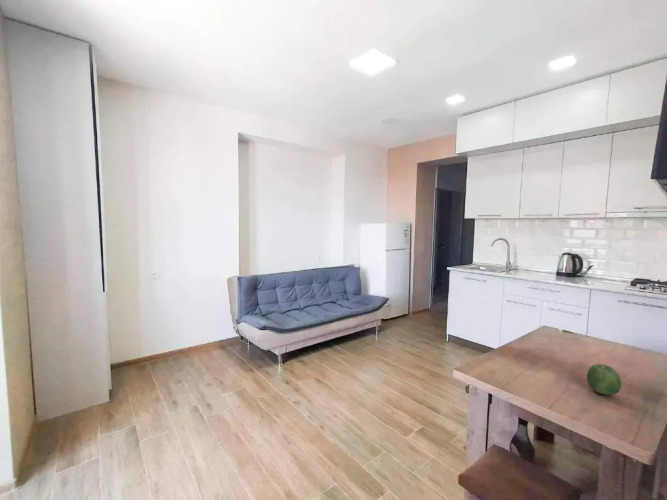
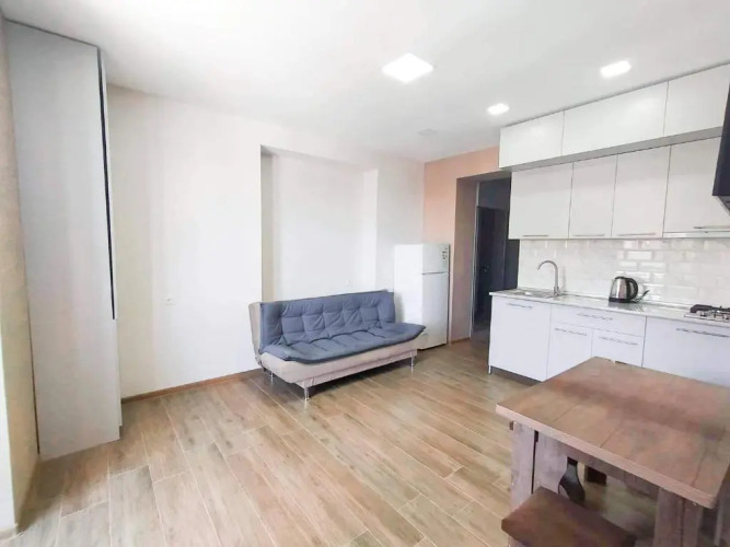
- fruit (603, 378)
